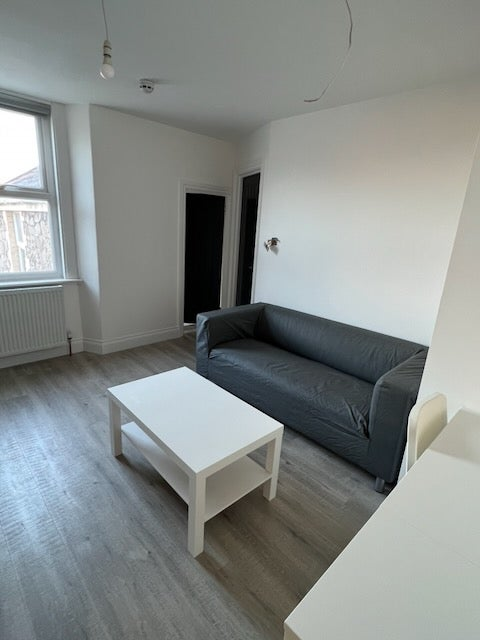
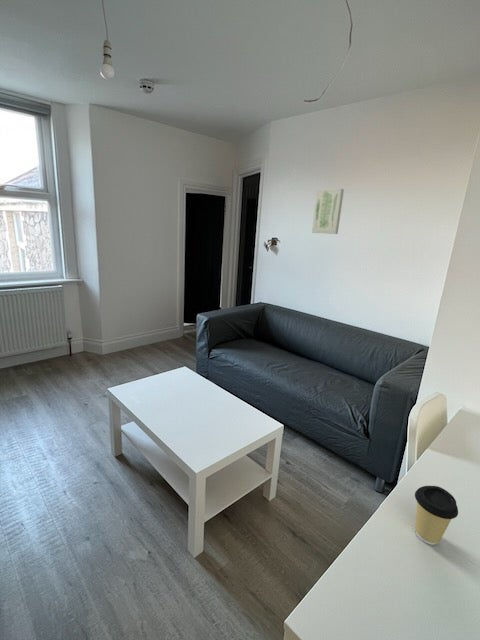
+ wall art (327, 212)
+ coffee cup (432, 516)
